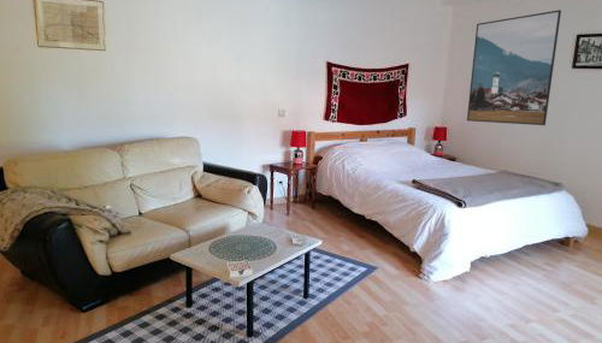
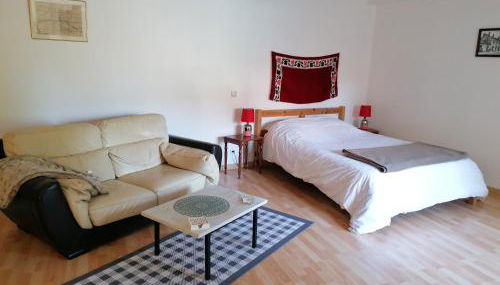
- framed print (508, 71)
